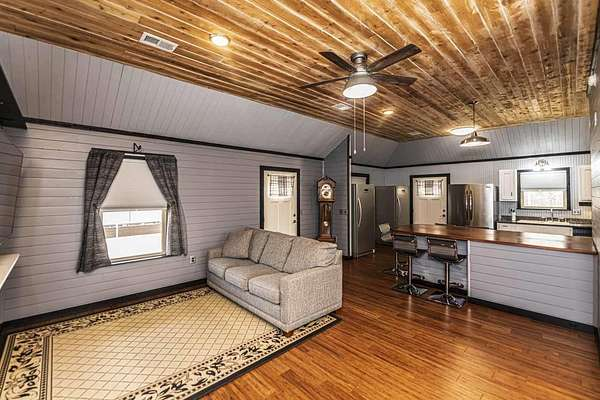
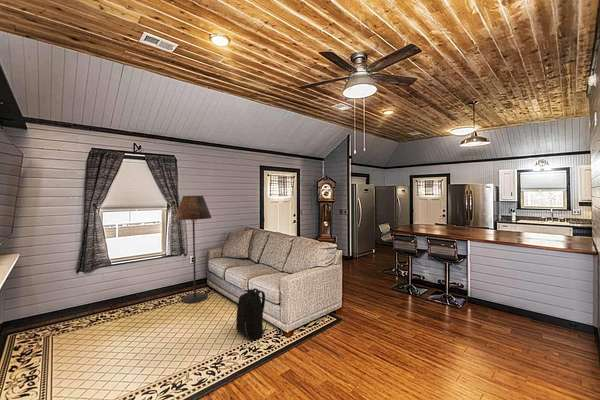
+ floor lamp (194, 247)
+ backpack (252, 310)
